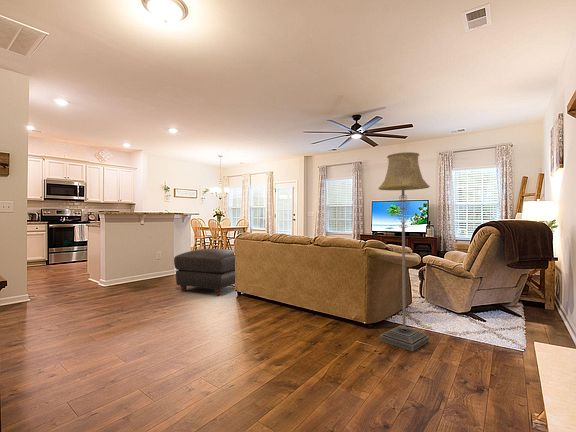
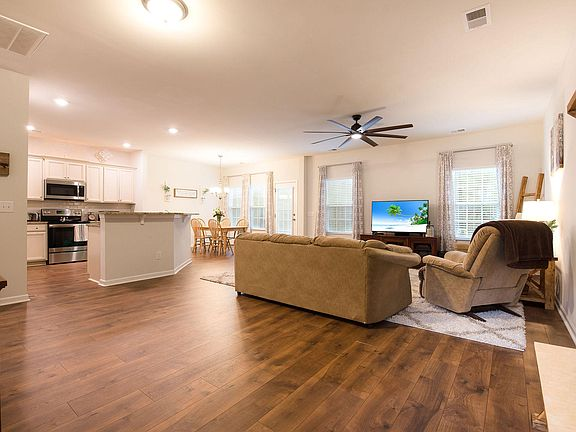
- ottoman (211, 269)
- floor lamp (403, 248)
